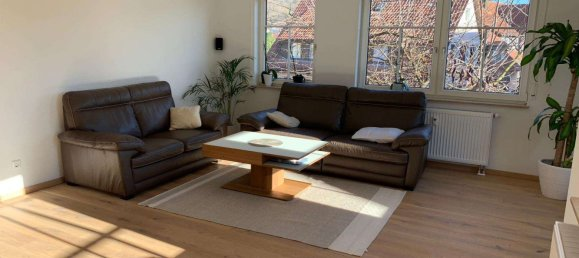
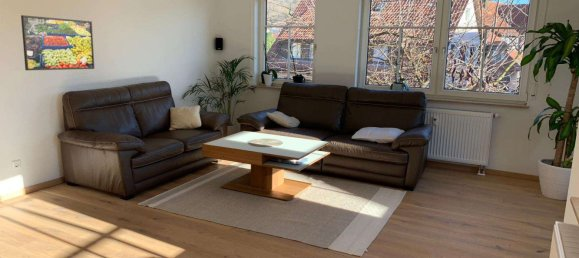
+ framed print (60, 44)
